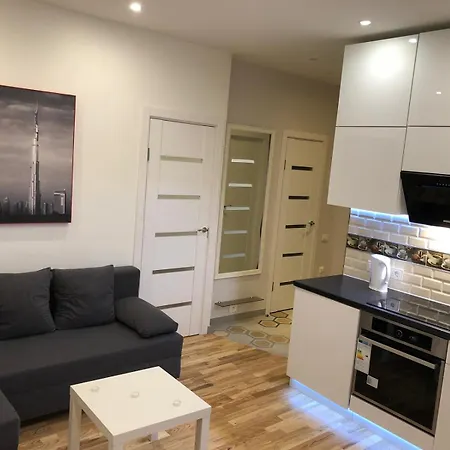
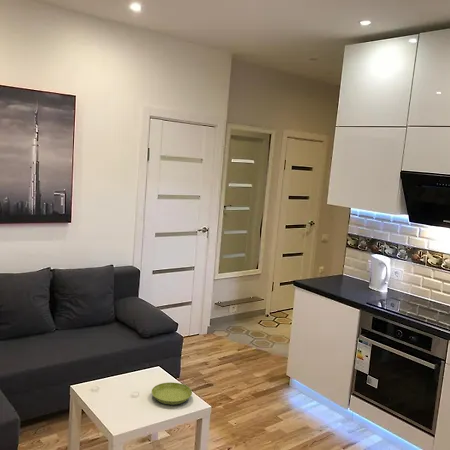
+ saucer (171, 394)
